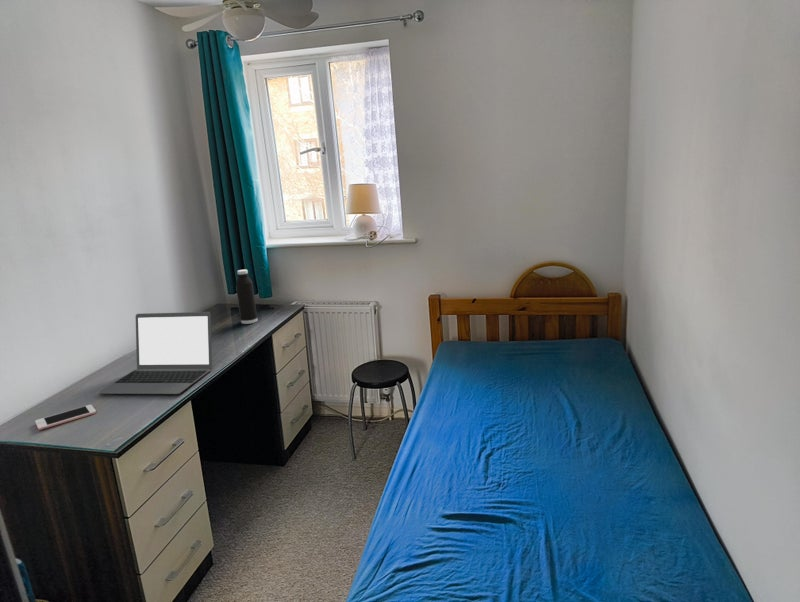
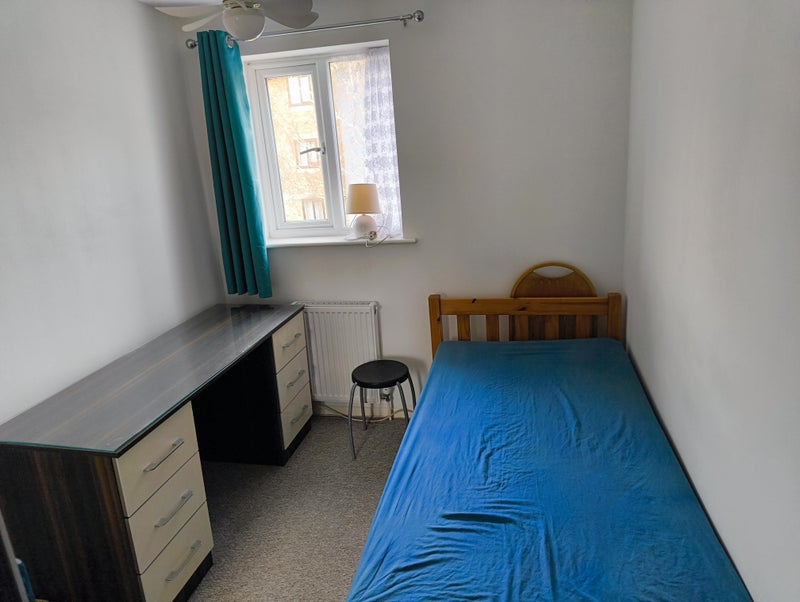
- cell phone (66, 416)
- water bottle (245, 296)
- laptop (156, 351)
